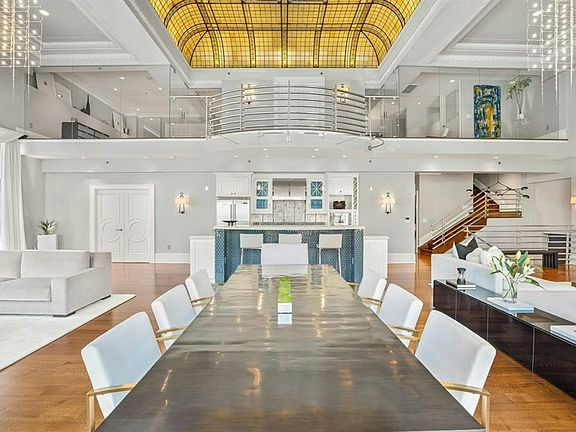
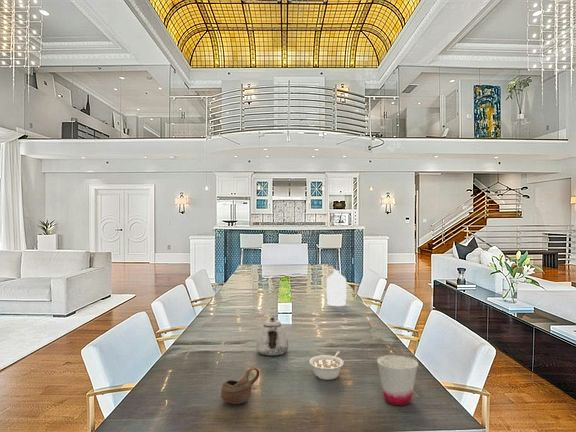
+ bottle (336, 287)
+ cup (240, 386)
+ teapot (272, 334)
+ legume (326, 366)
+ cup (397, 381)
